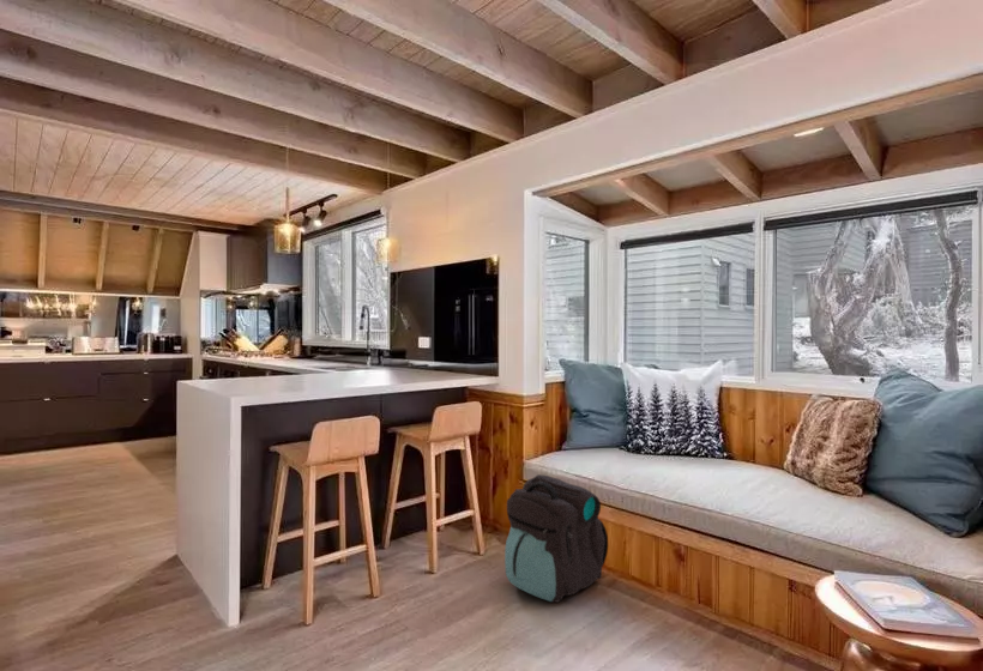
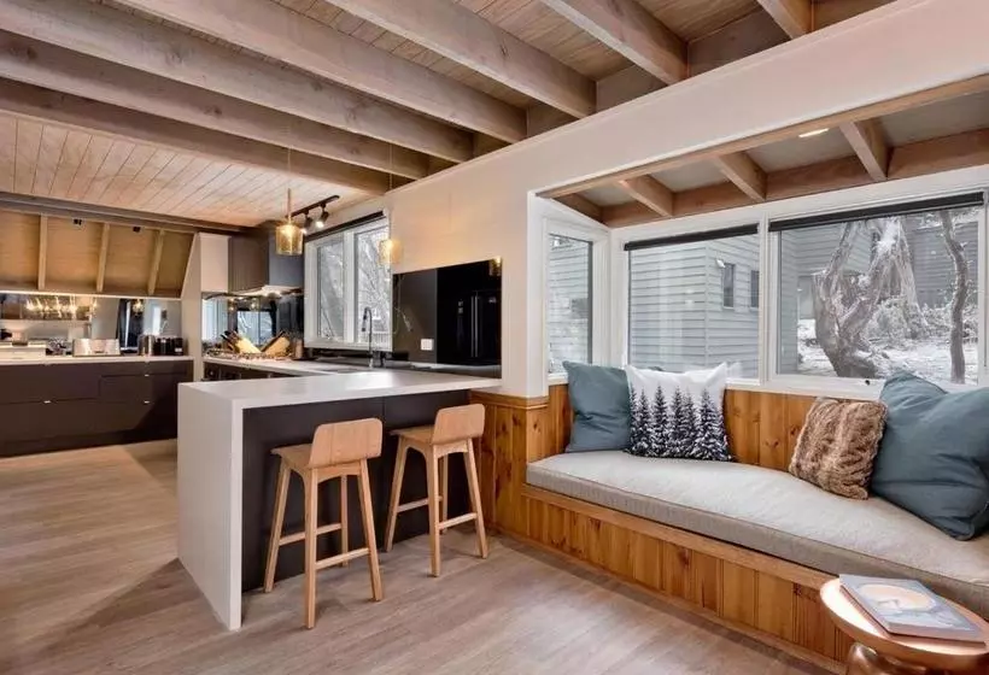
- backpack (554, 531)
